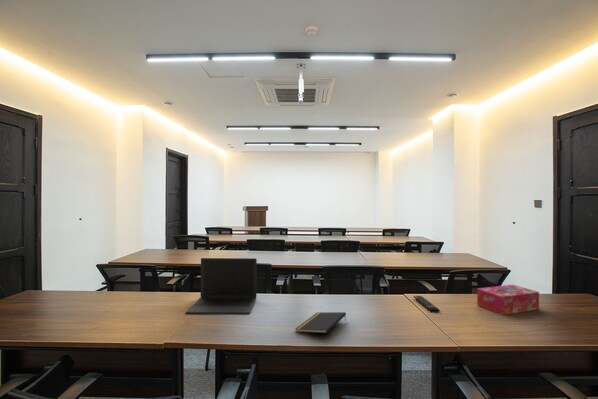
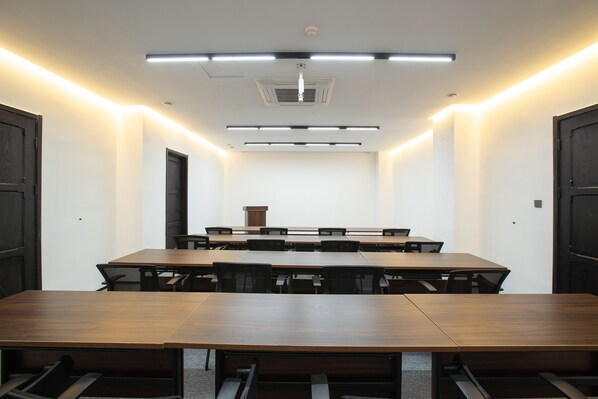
- notepad (321, 321)
- remote control (425, 303)
- tissue box (507, 298)
- laptop (223, 284)
